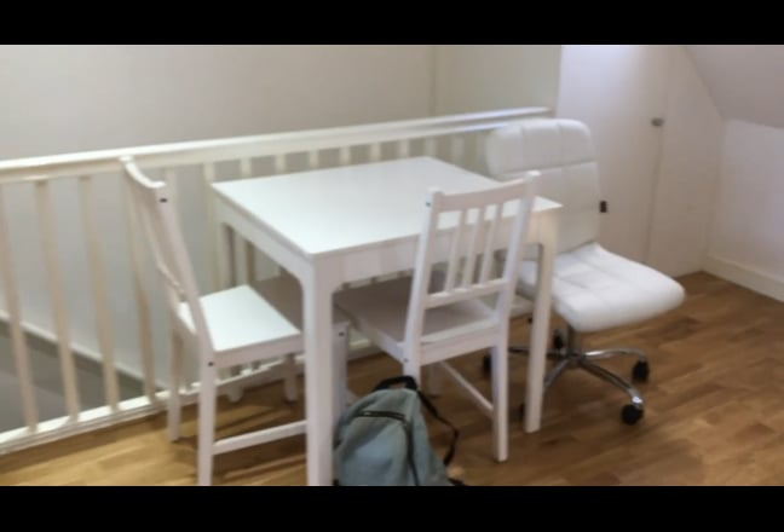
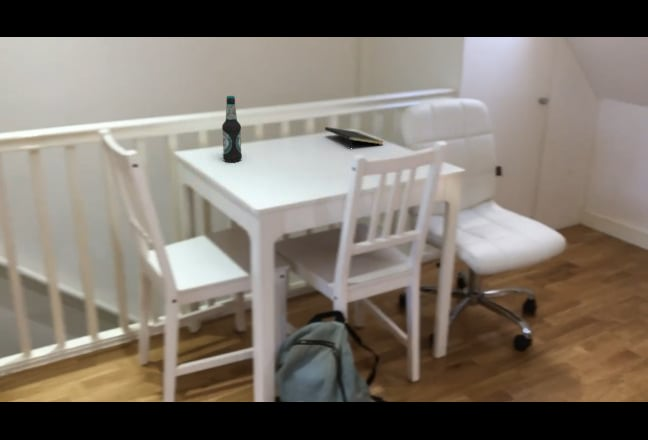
+ notepad (353, 135)
+ bottle (231, 128)
